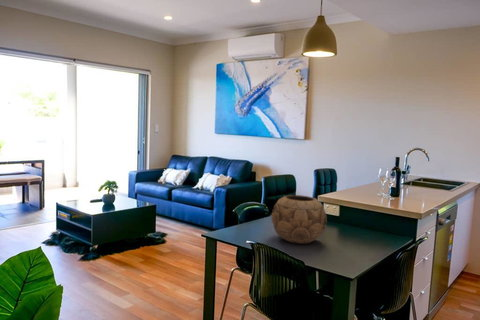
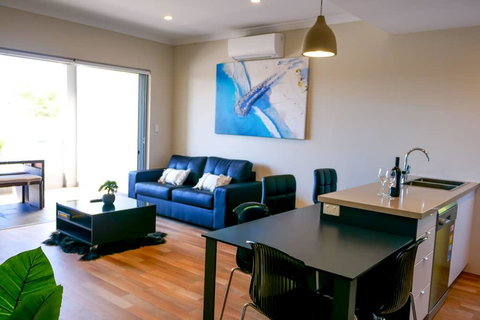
- decorative bowl (298, 218)
